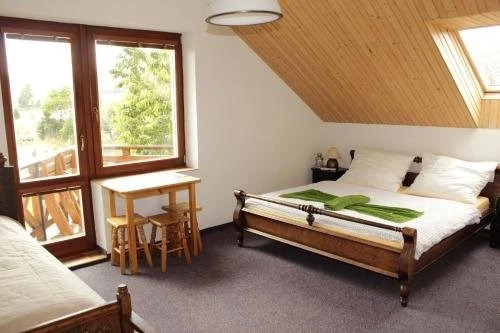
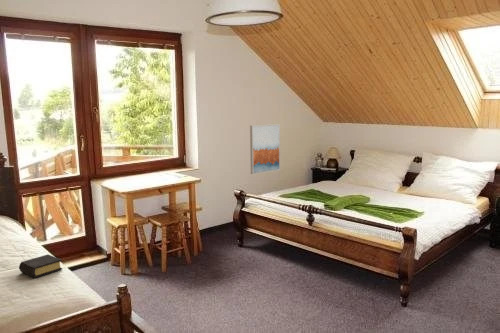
+ wall art (265, 148)
+ book (40, 266)
